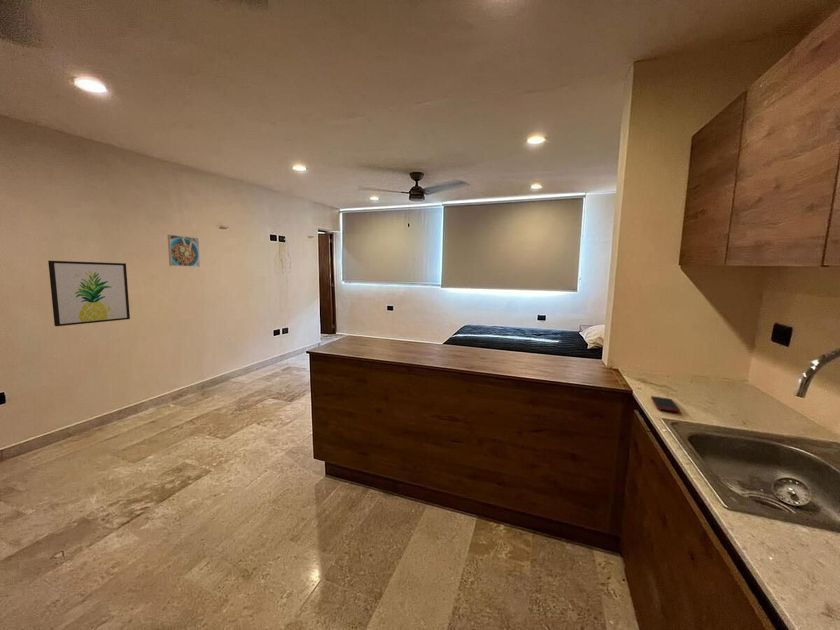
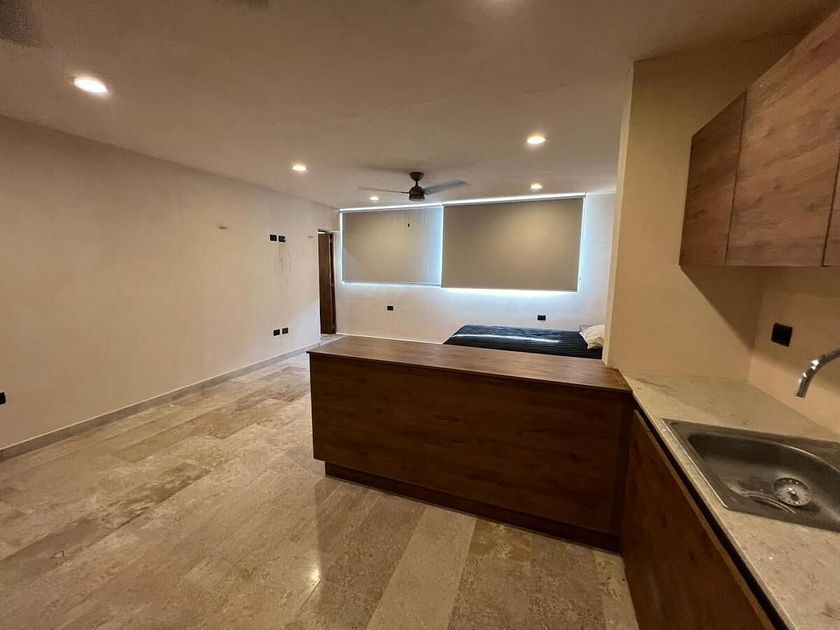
- cell phone (664, 403)
- wall art (92, 292)
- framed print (184, 251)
